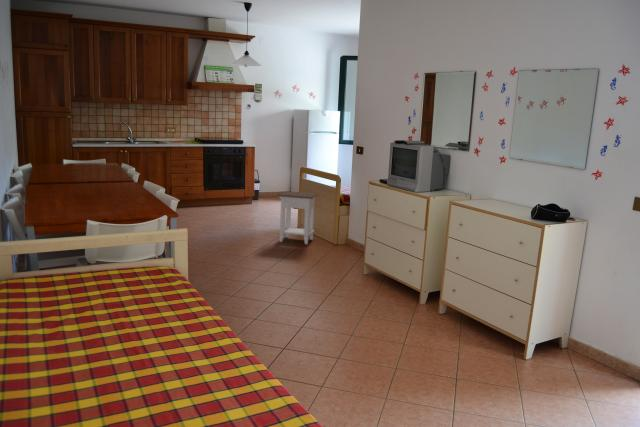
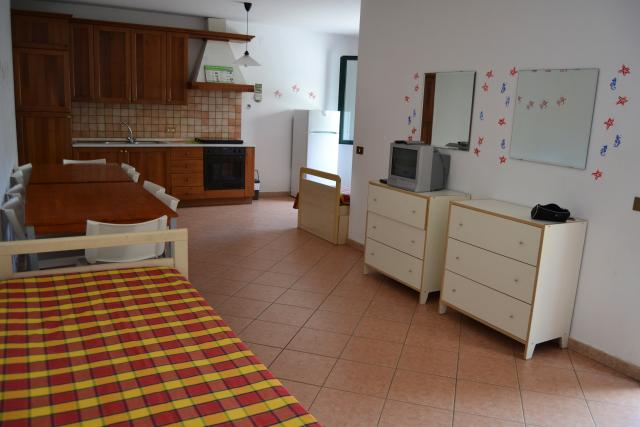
- nightstand (290, 217)
